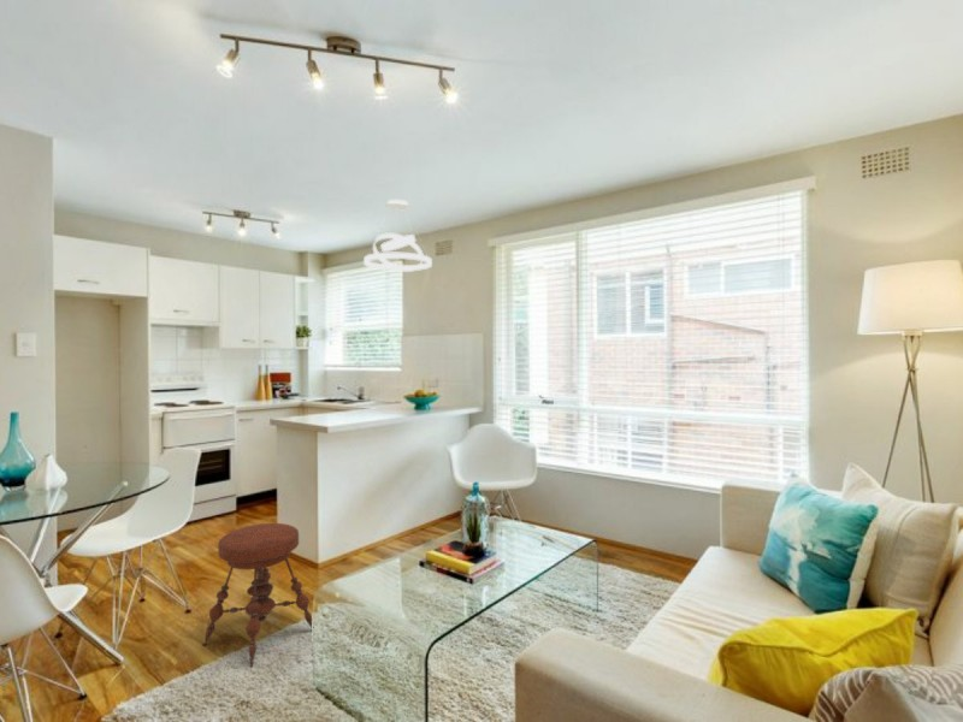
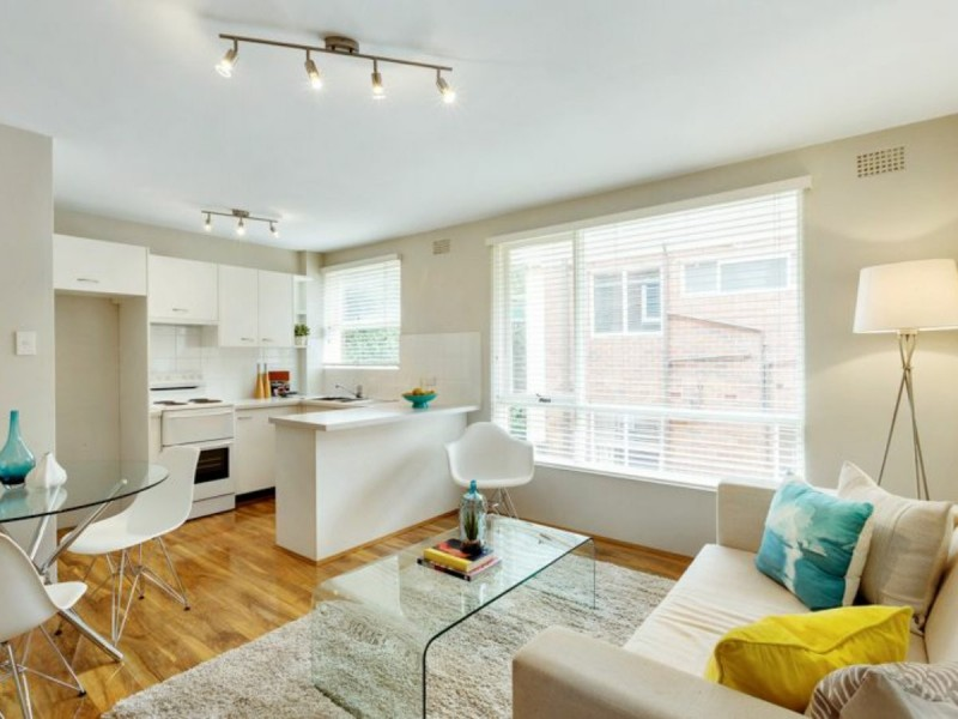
- stool (260, 584)
- pendant light (397, 235)
